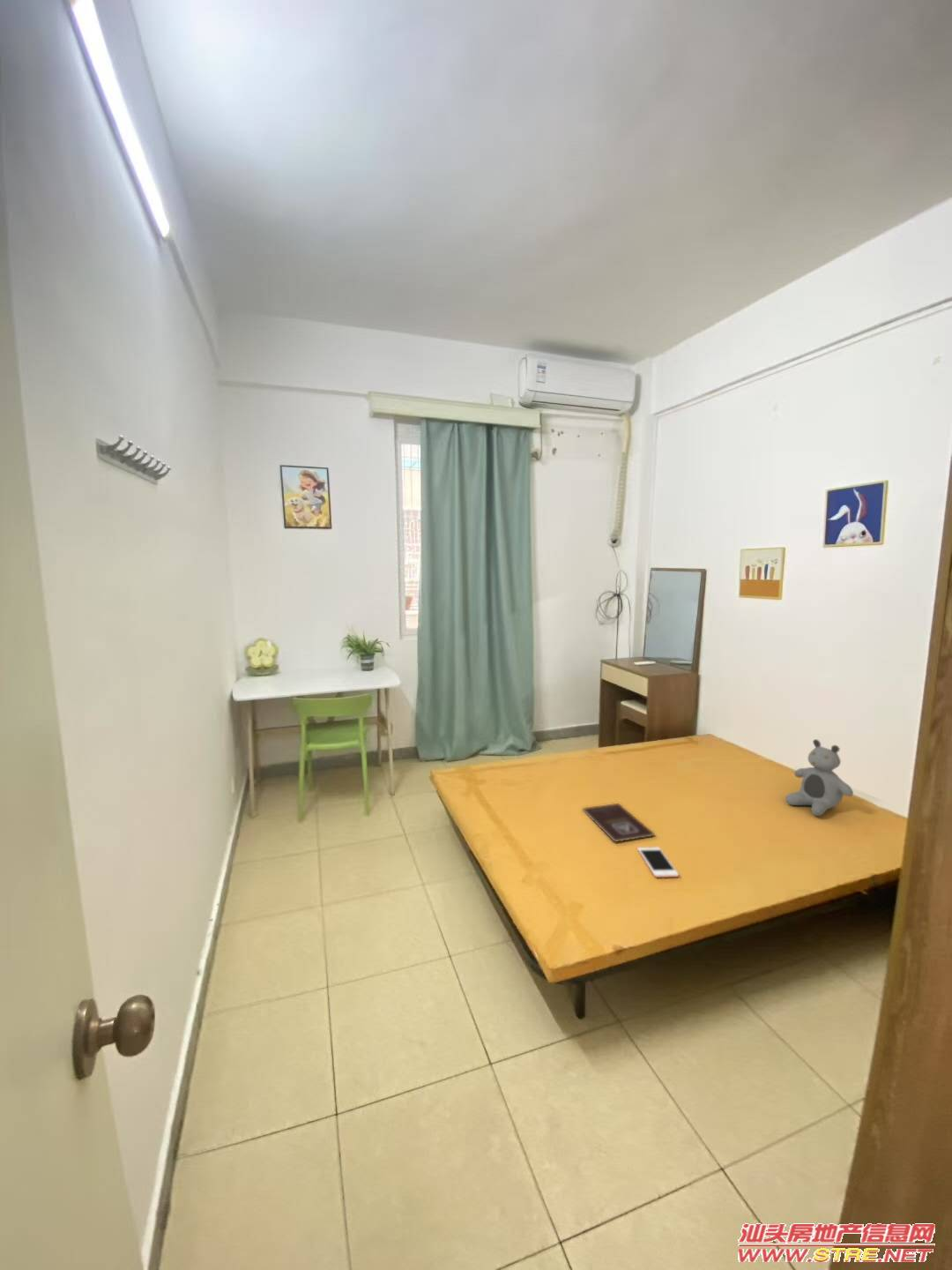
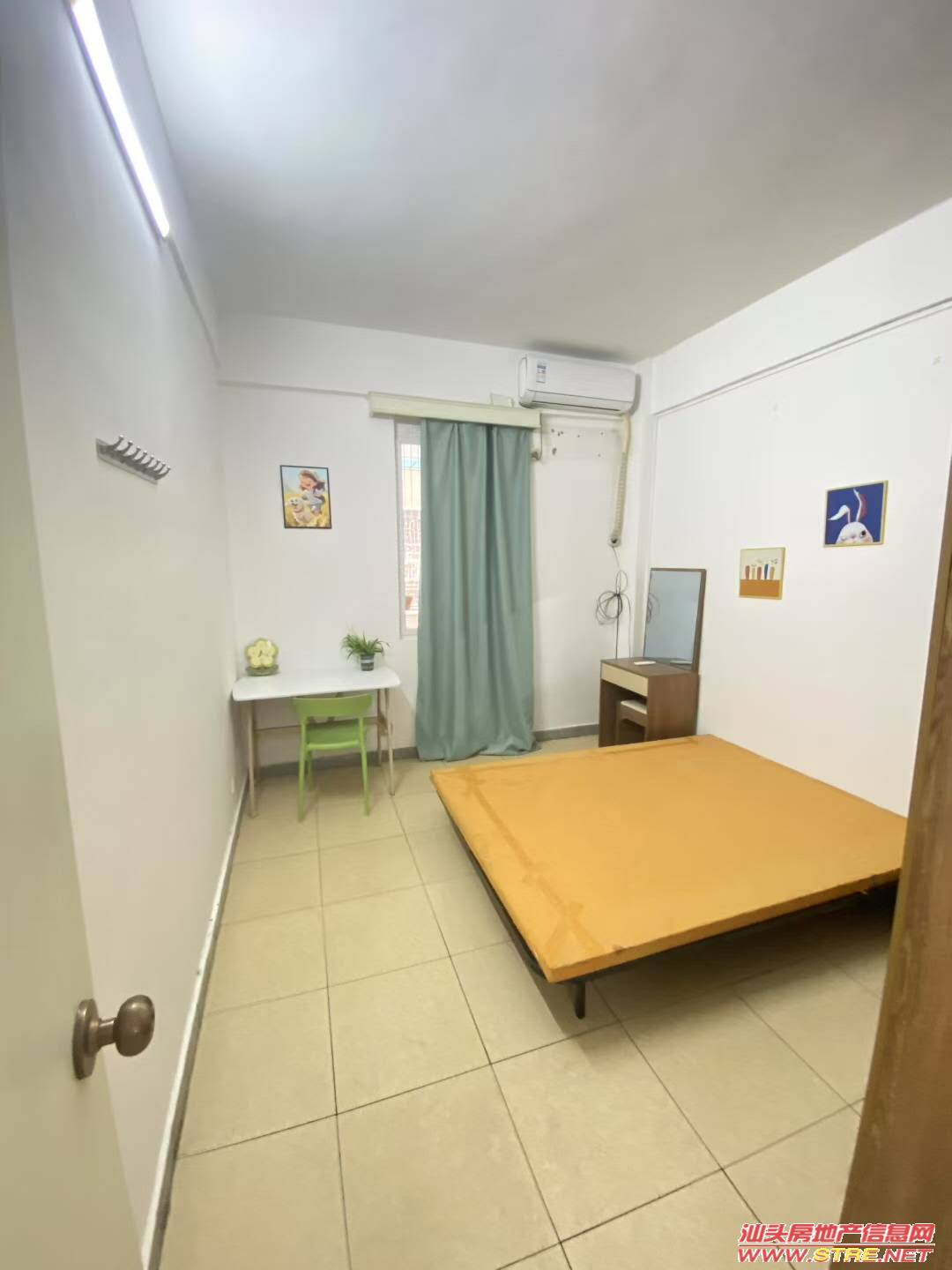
- teddy bear (816, 775)
- book (616, 821)
- cell phone (657, 861)
